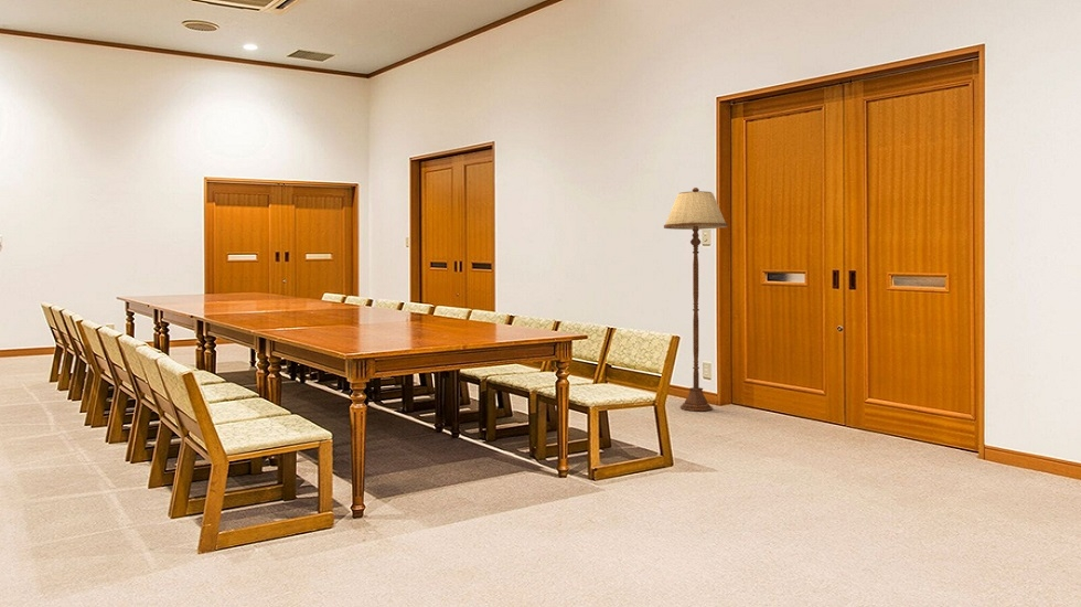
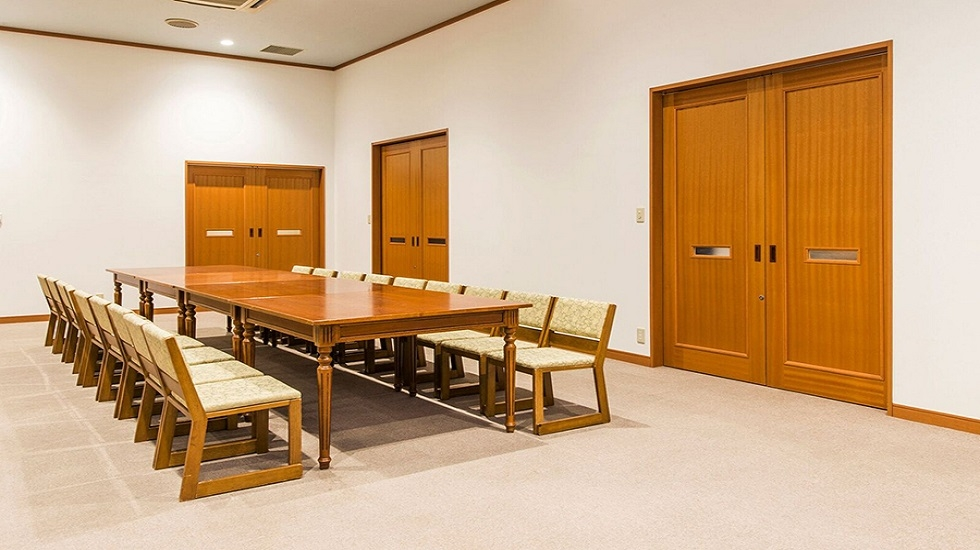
- floor lamp (695, 298)
